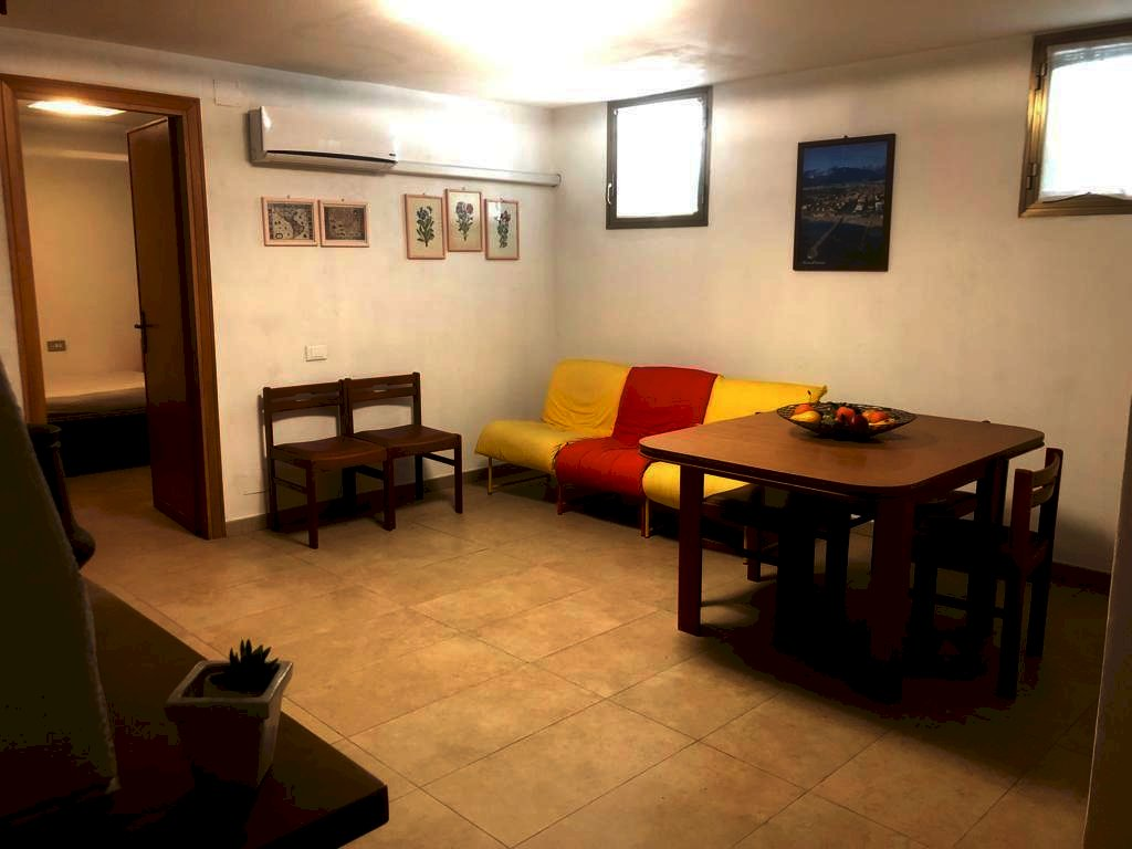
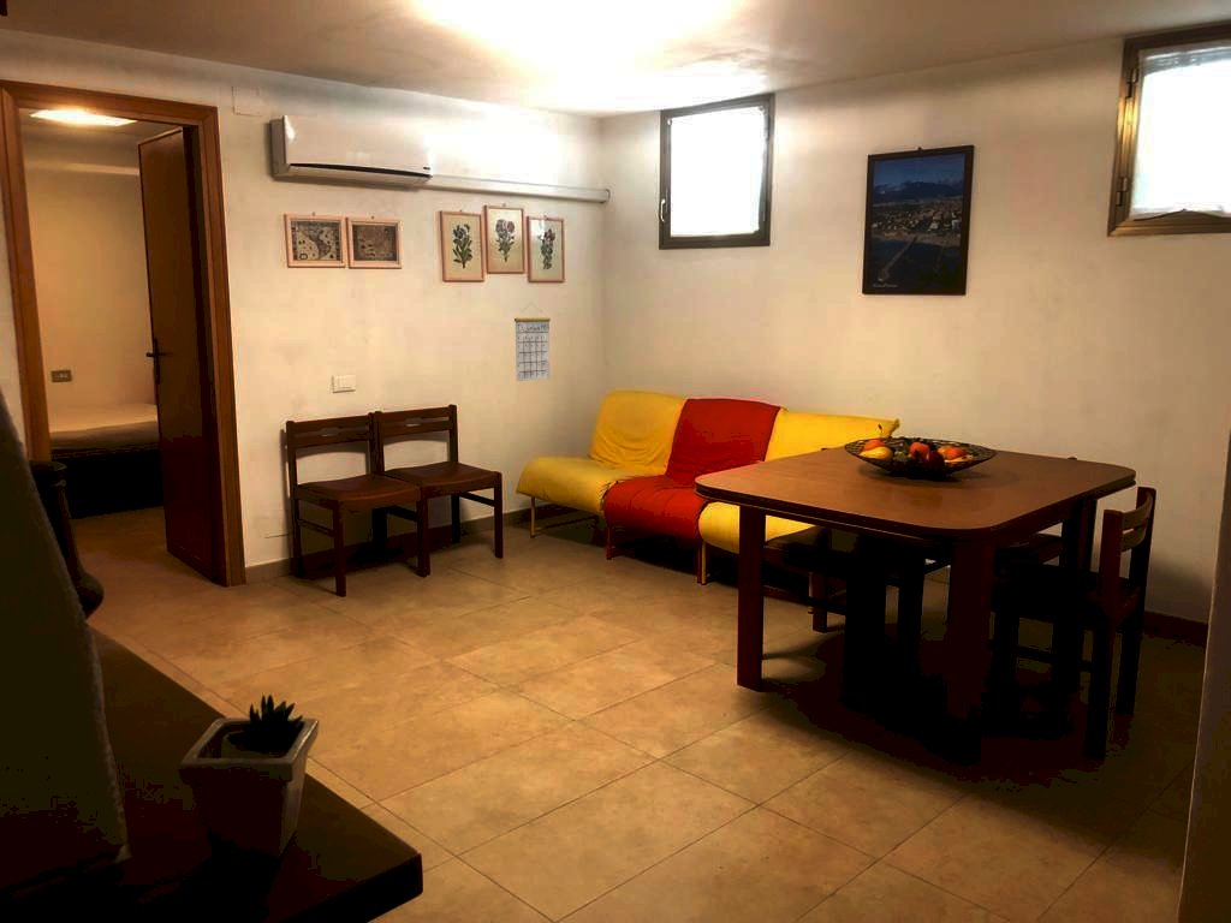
+ calendar (533, 341)
